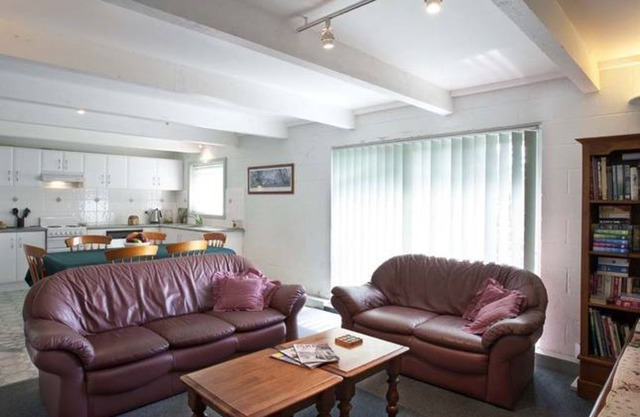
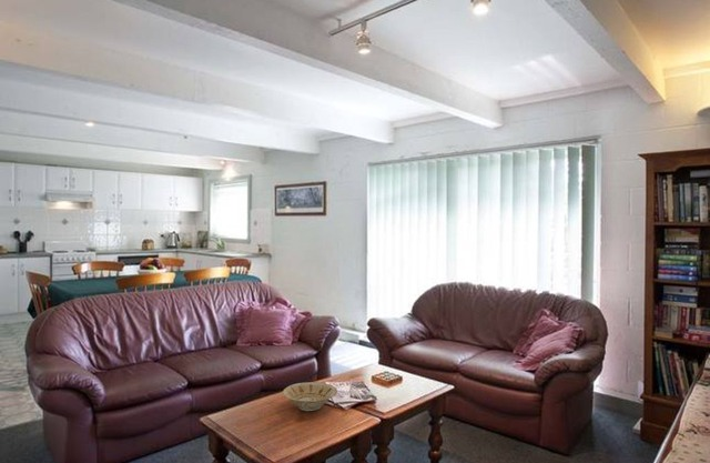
+ bowl (310, 399)
